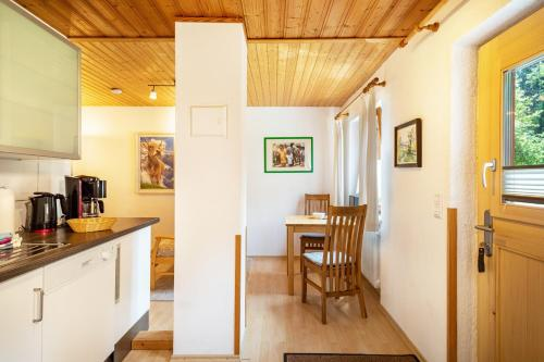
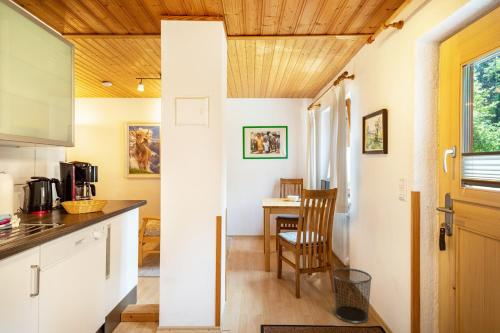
+ waste bin (351, 294)
